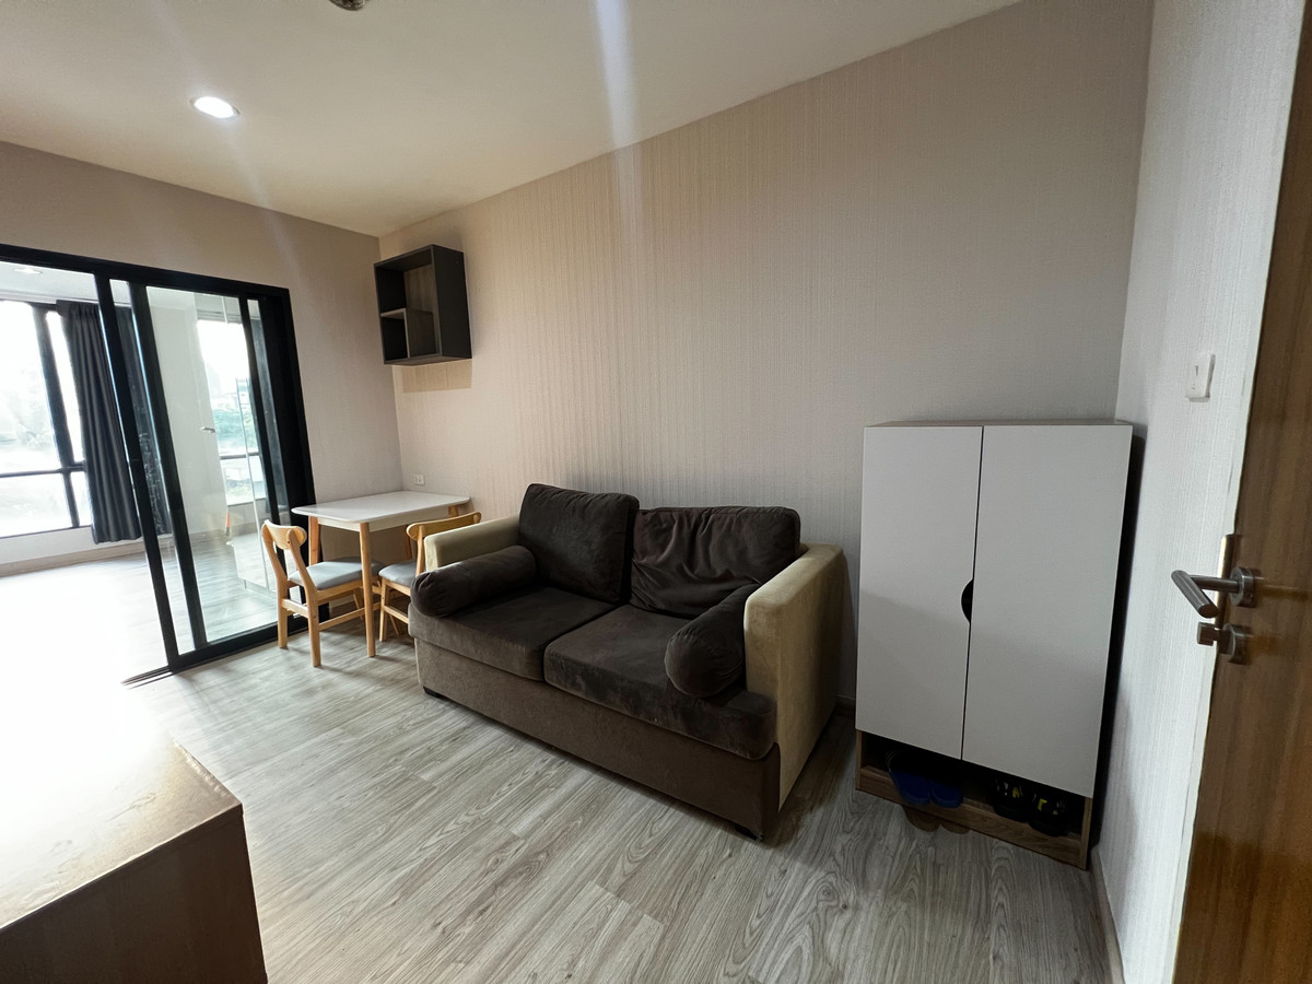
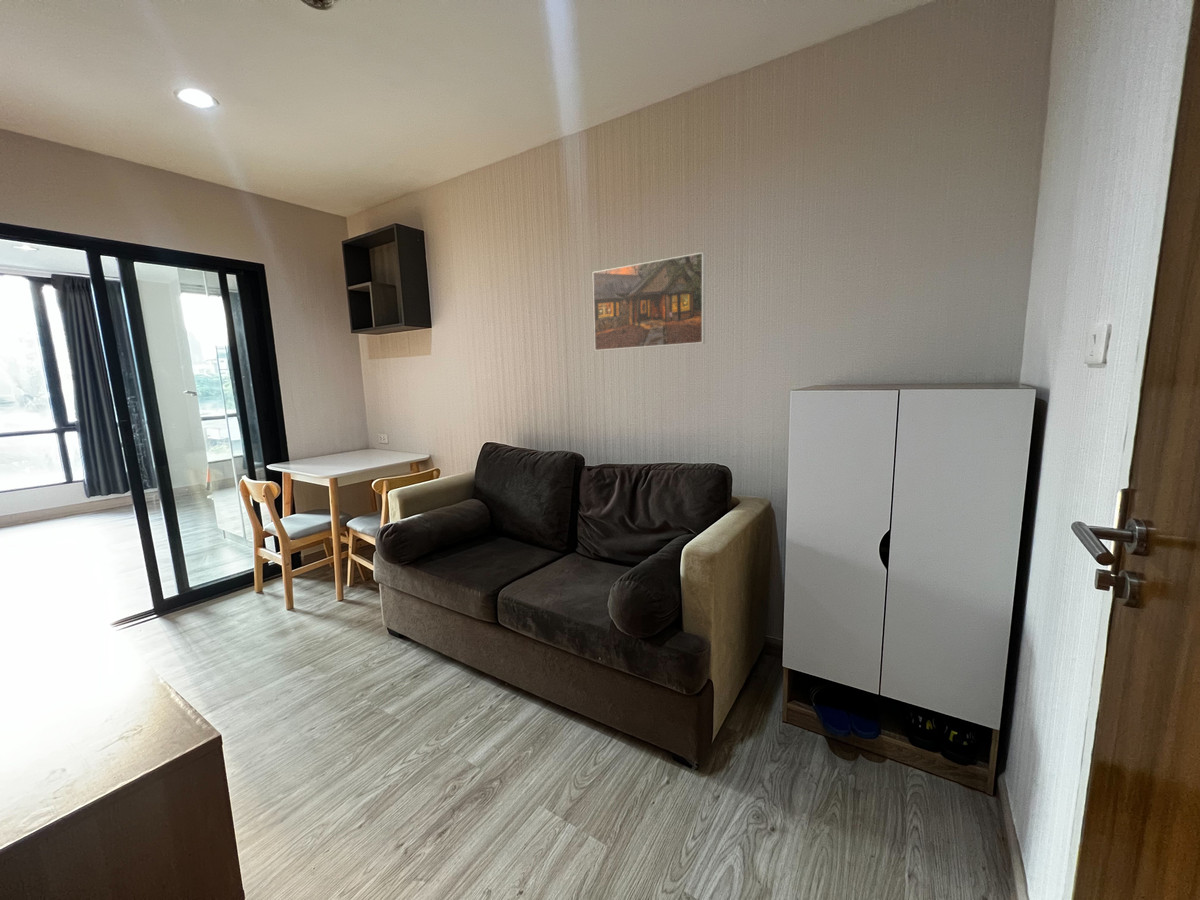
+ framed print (645, 305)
